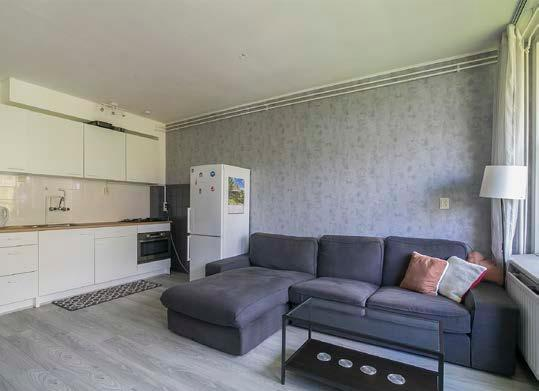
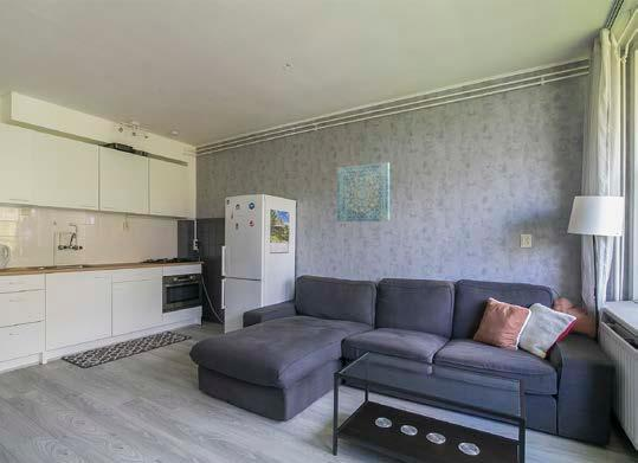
+ wall art (362, 193)
